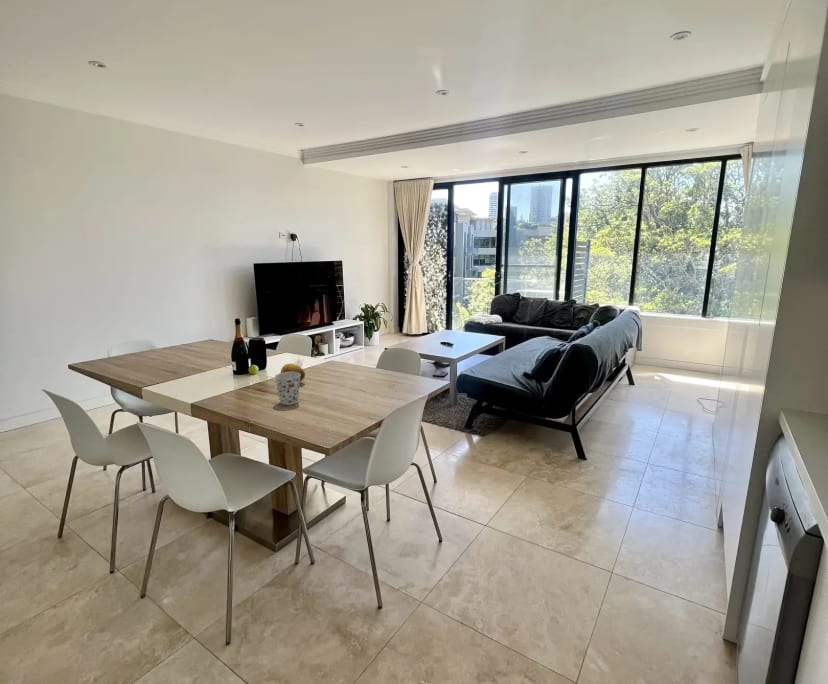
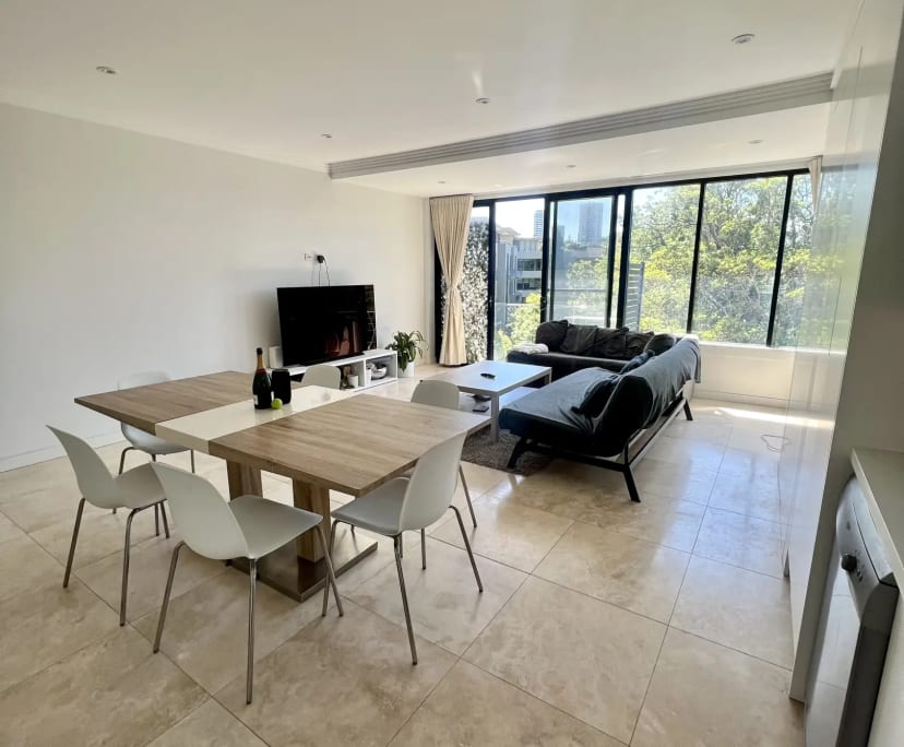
- fruit (291, 371)
- cup (288, 388)
